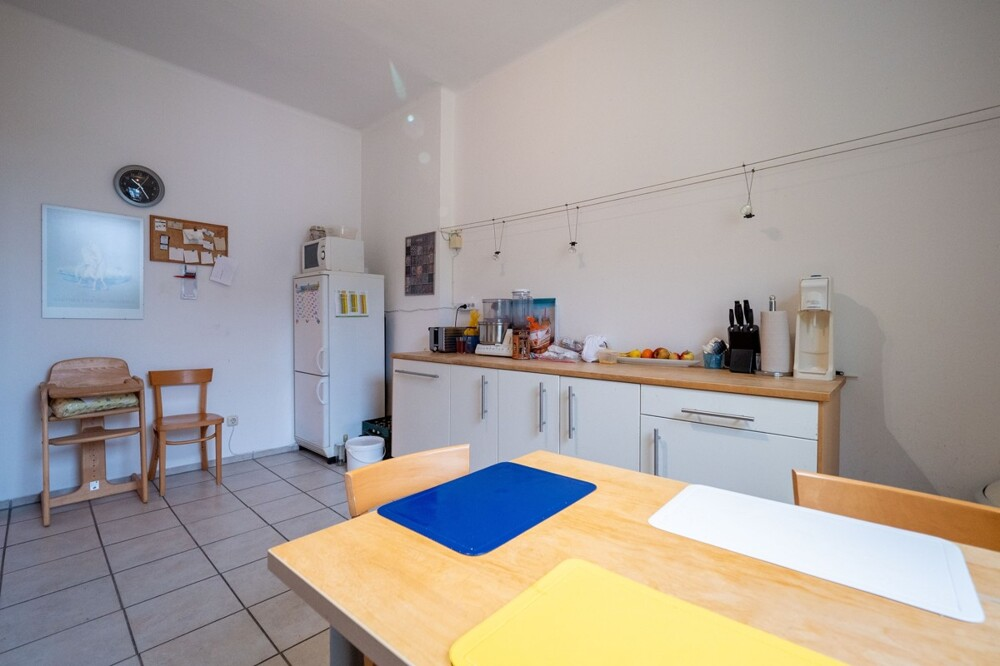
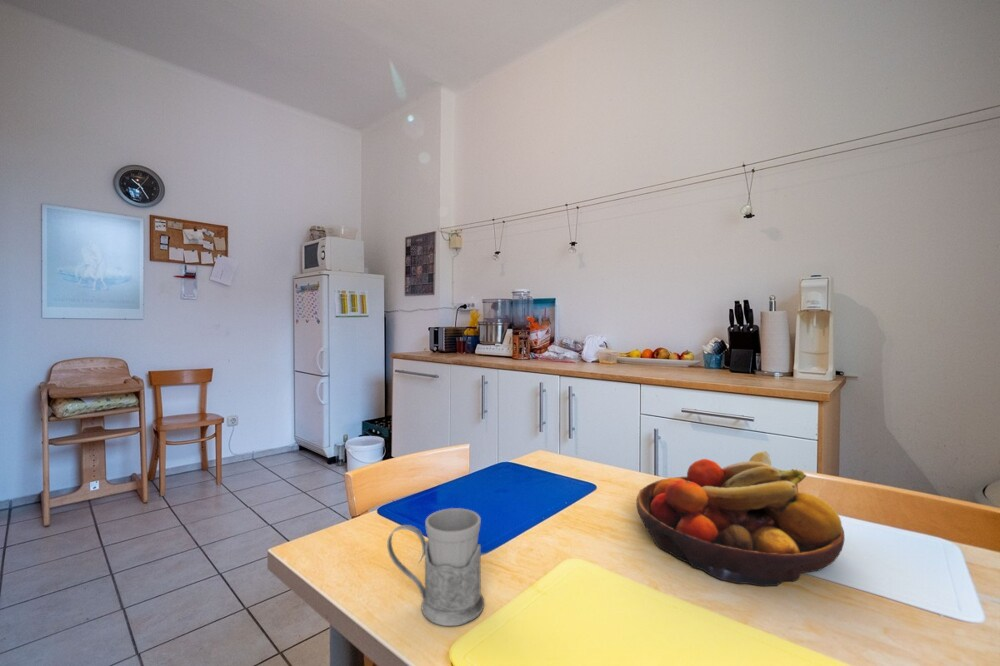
+ mug (435, 561)
+ fruit bowl (729, 499)
